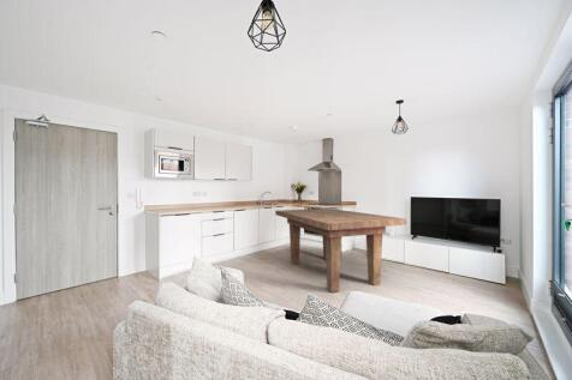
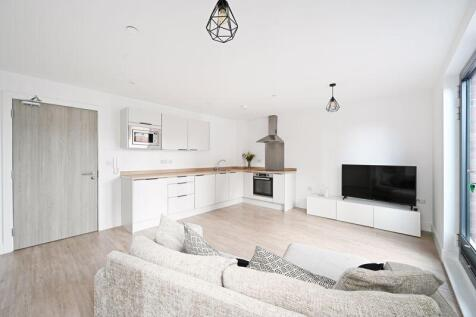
- dining table (329, 242)
